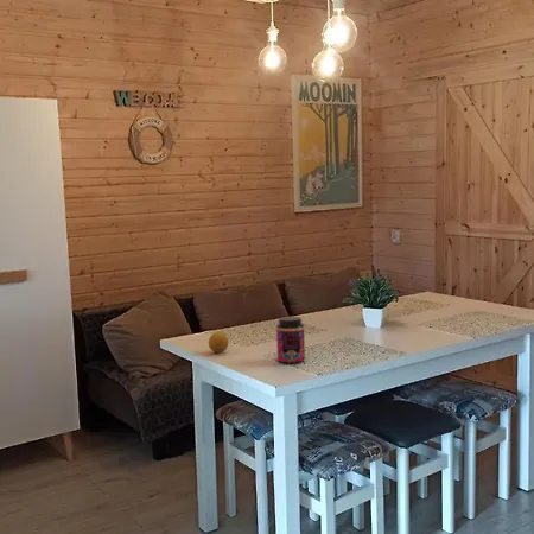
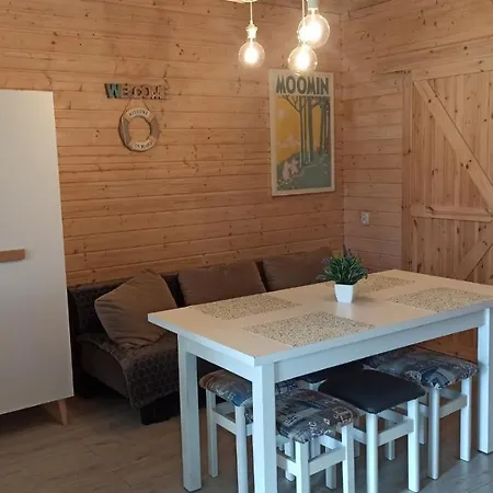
- jar (290, 339)
- fruit (218, 342)
